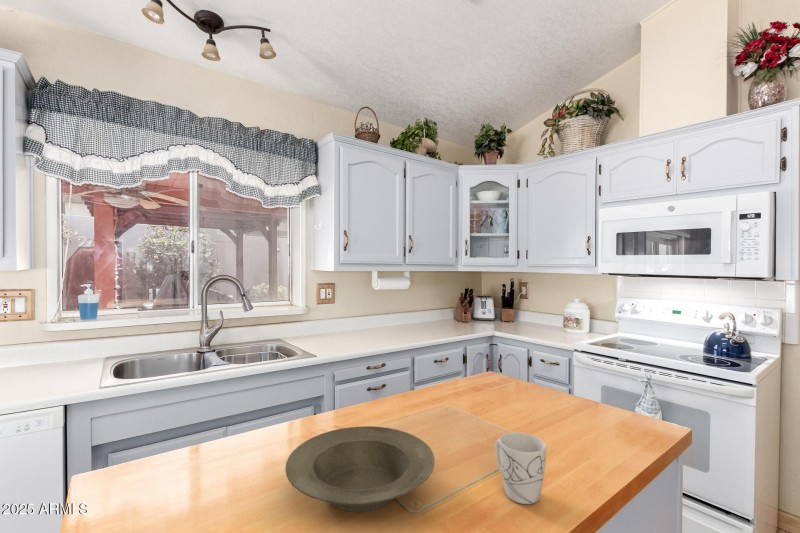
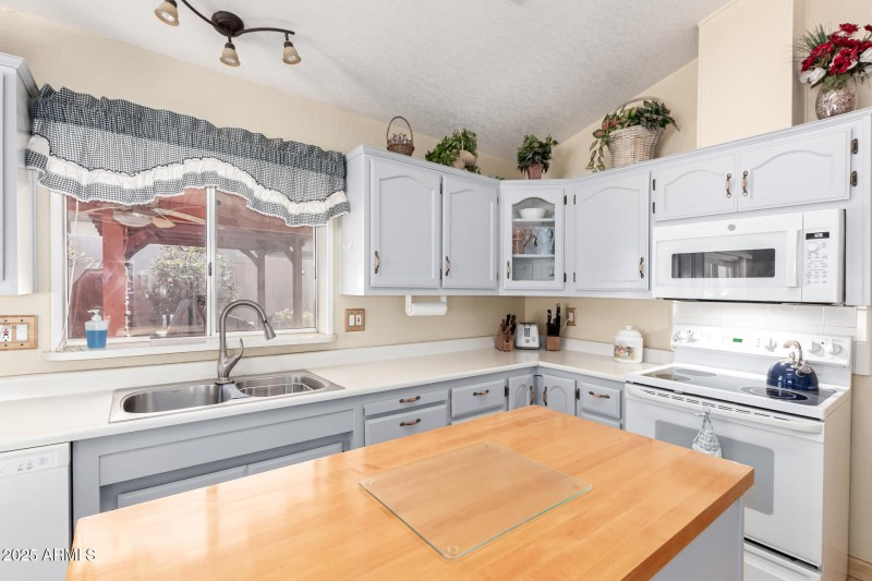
- bowl (361, 473)
- mug (516, 464)
